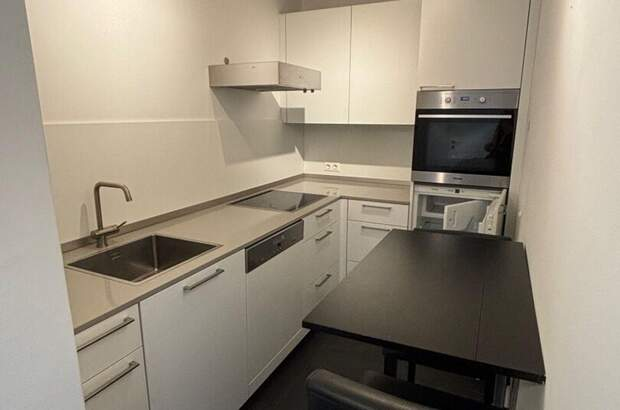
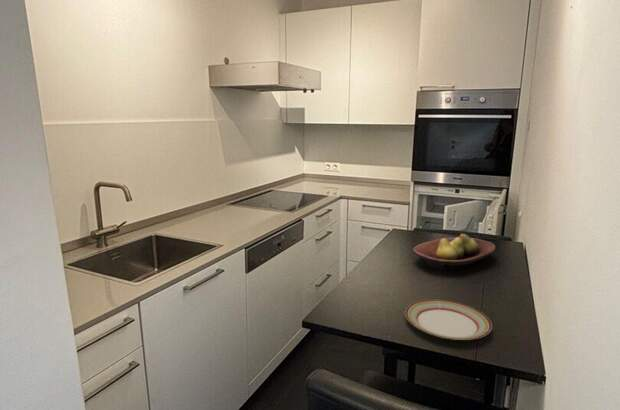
+ plate (446, 320)
+ fruit bowl (454, 249)
